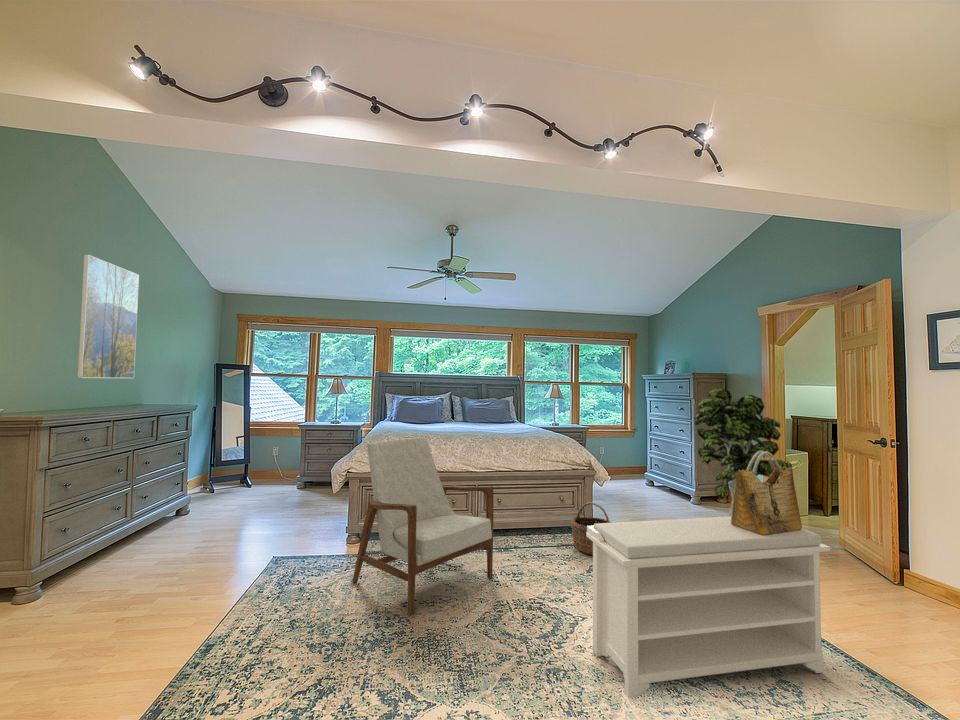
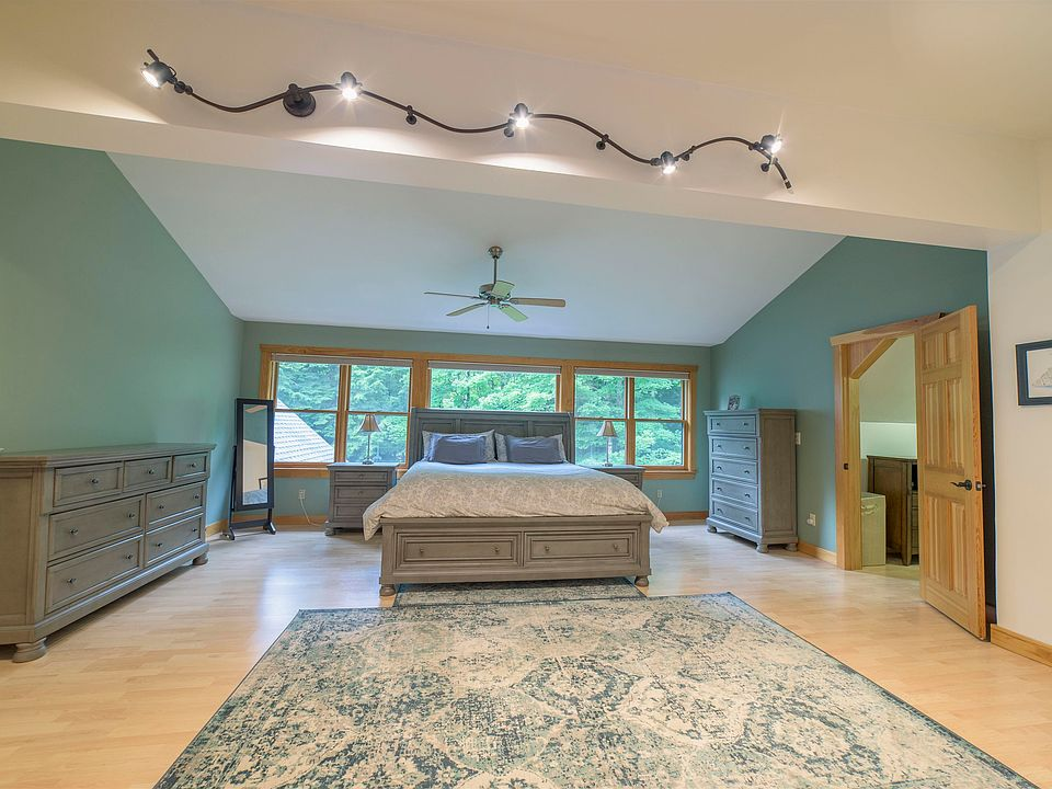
- bench (704, 594)
- armchair (424, 511)
- wicker basket (592, 525)
- grocery bag (765, 488)
- indoor plant (738, 453)
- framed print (111, 321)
